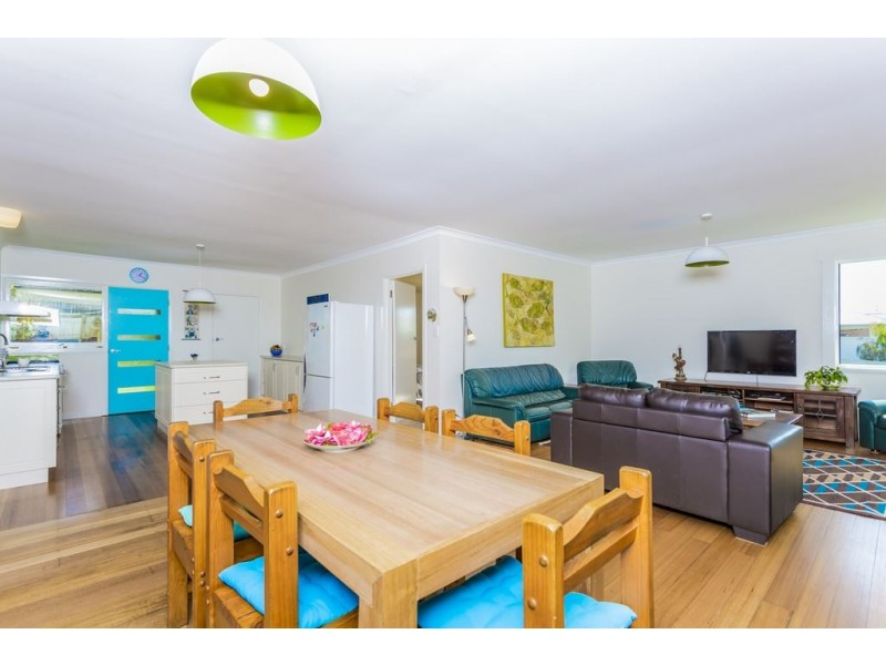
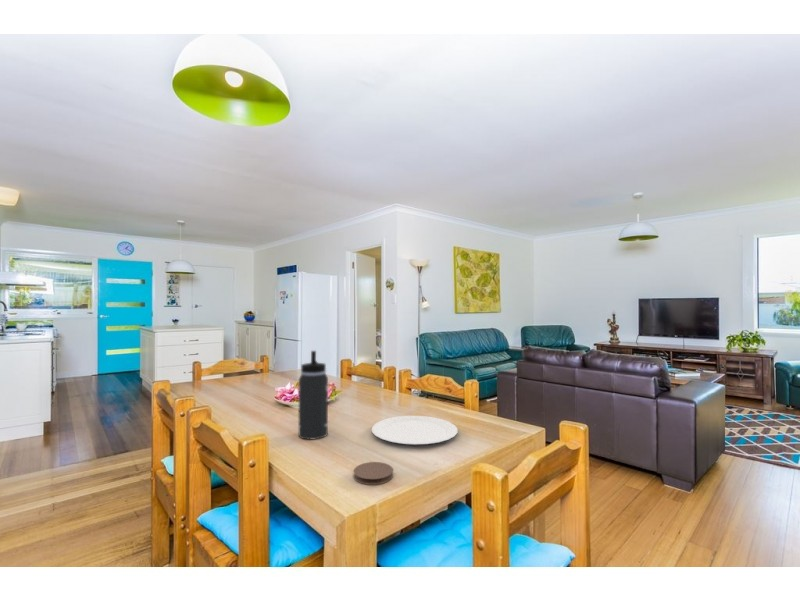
+ coaster (373, 472)
+ thermos bottle (313, 391)
+ plate (414, 430)
